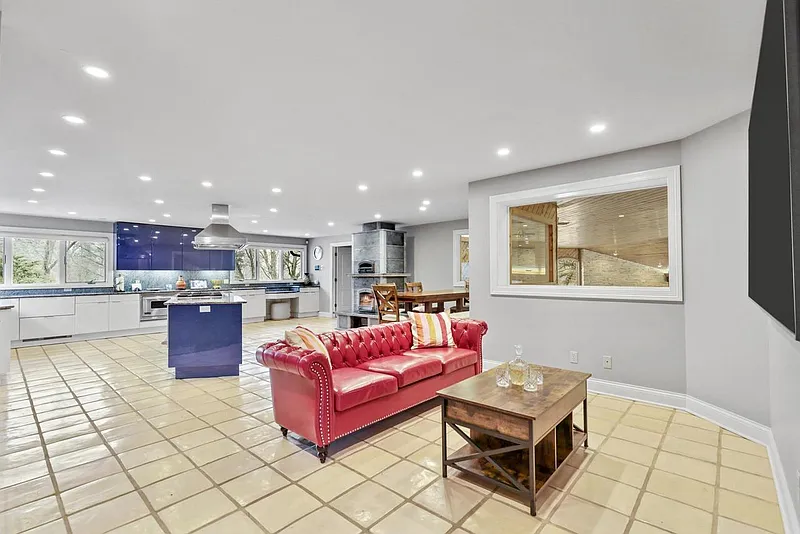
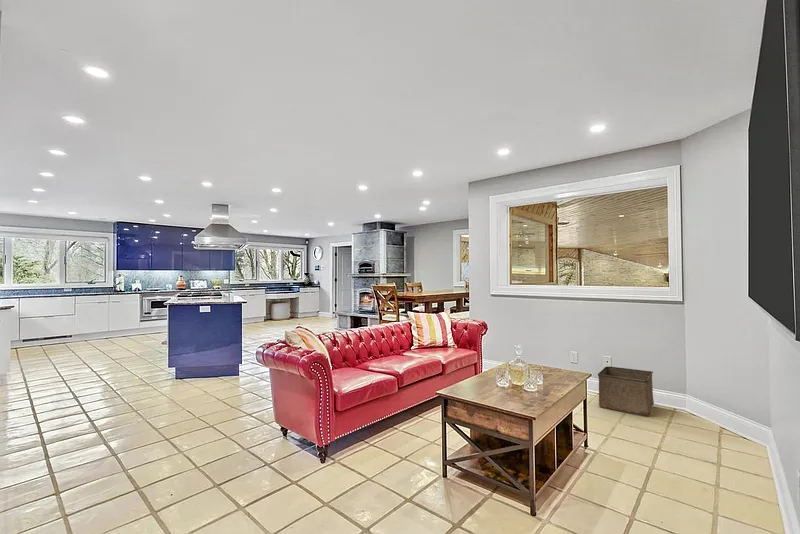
+ storage bin (626, 389)
